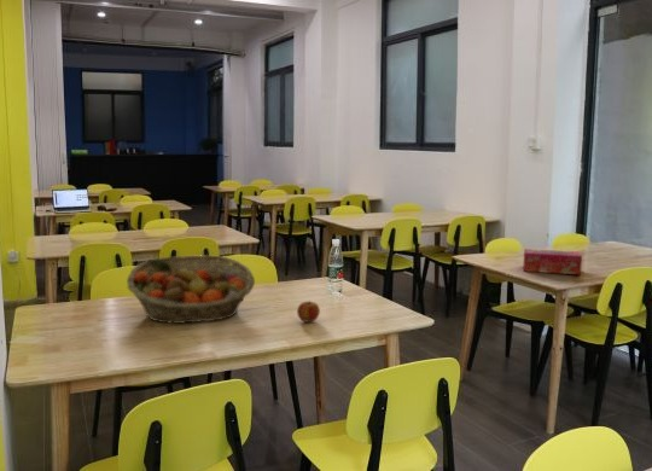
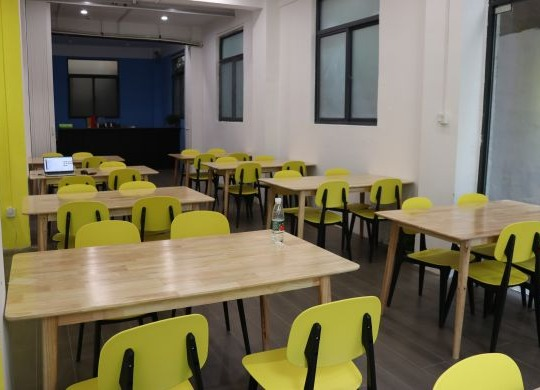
- apple (308, 310)
- fruit basket (192, 287)
- tissue box (551, 261)
